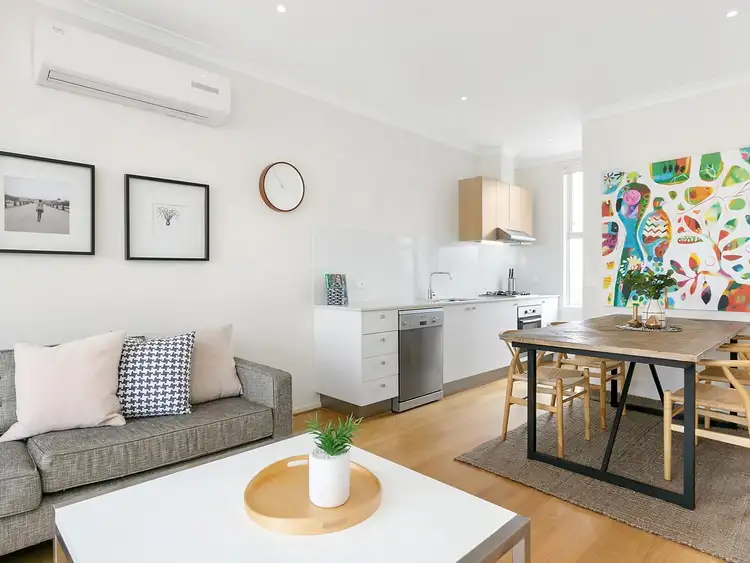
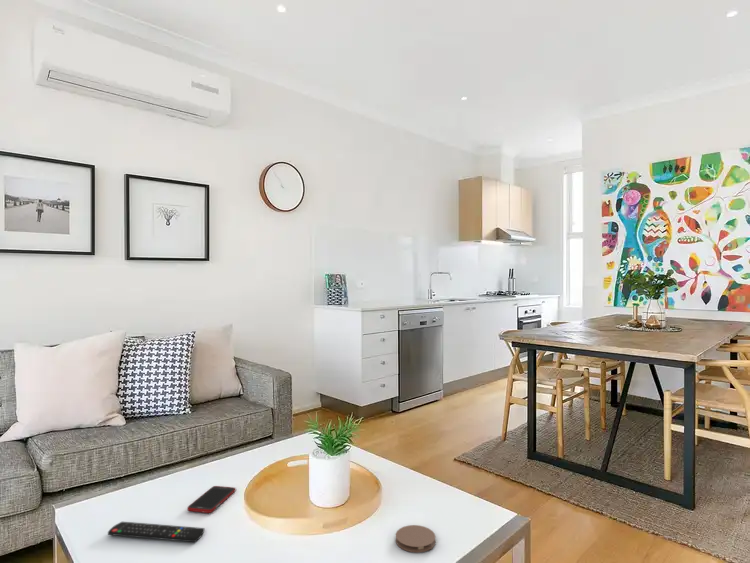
+ coaster (415, 538)
+ cell phone (212, 498)
+ remote control (155, 532)
